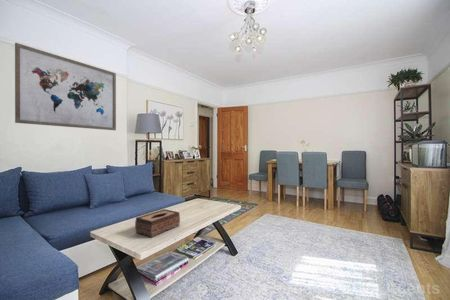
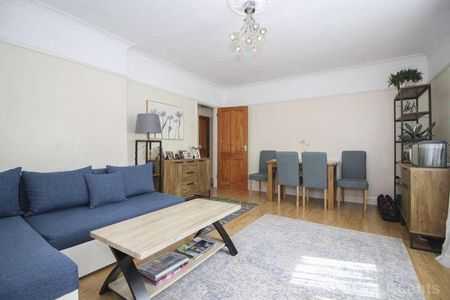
- tissue box (158, 222)
- wall art (73, 93)
